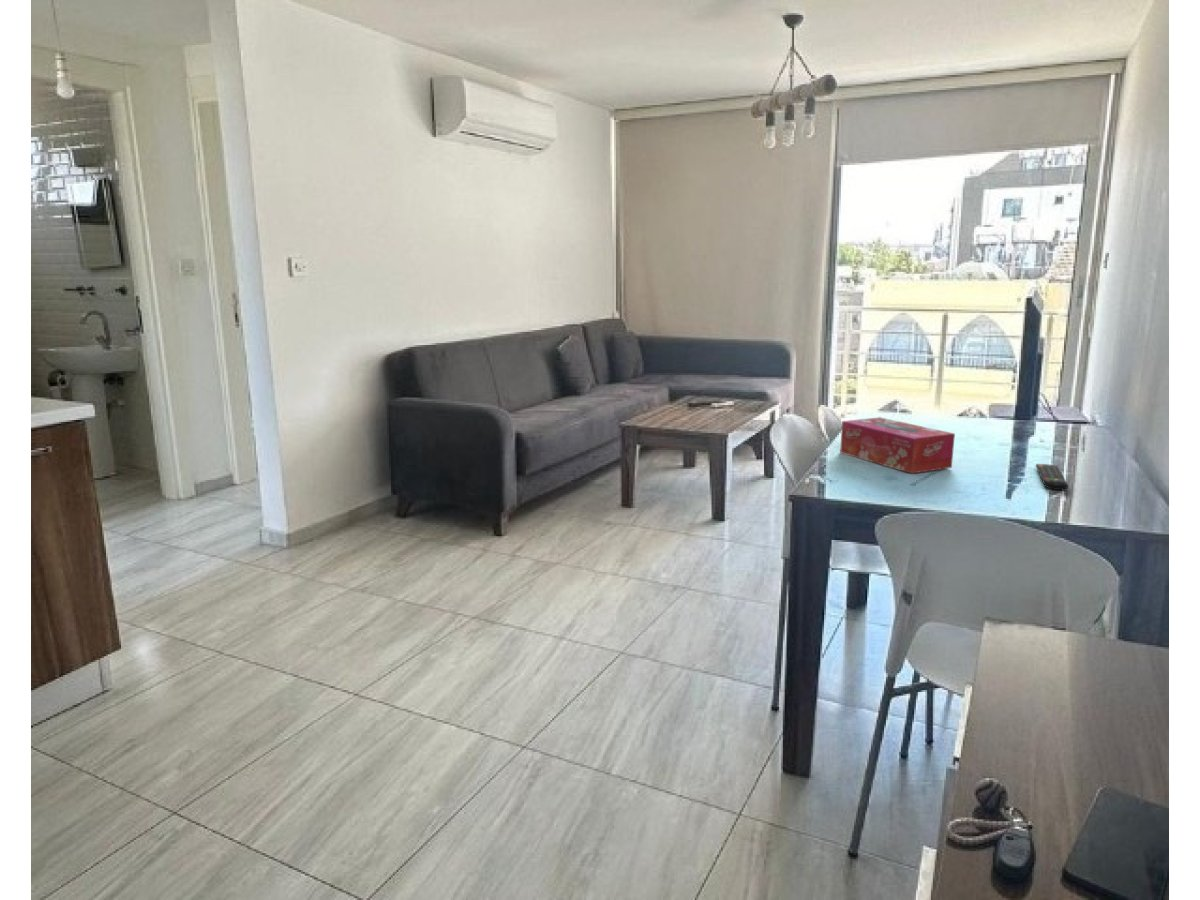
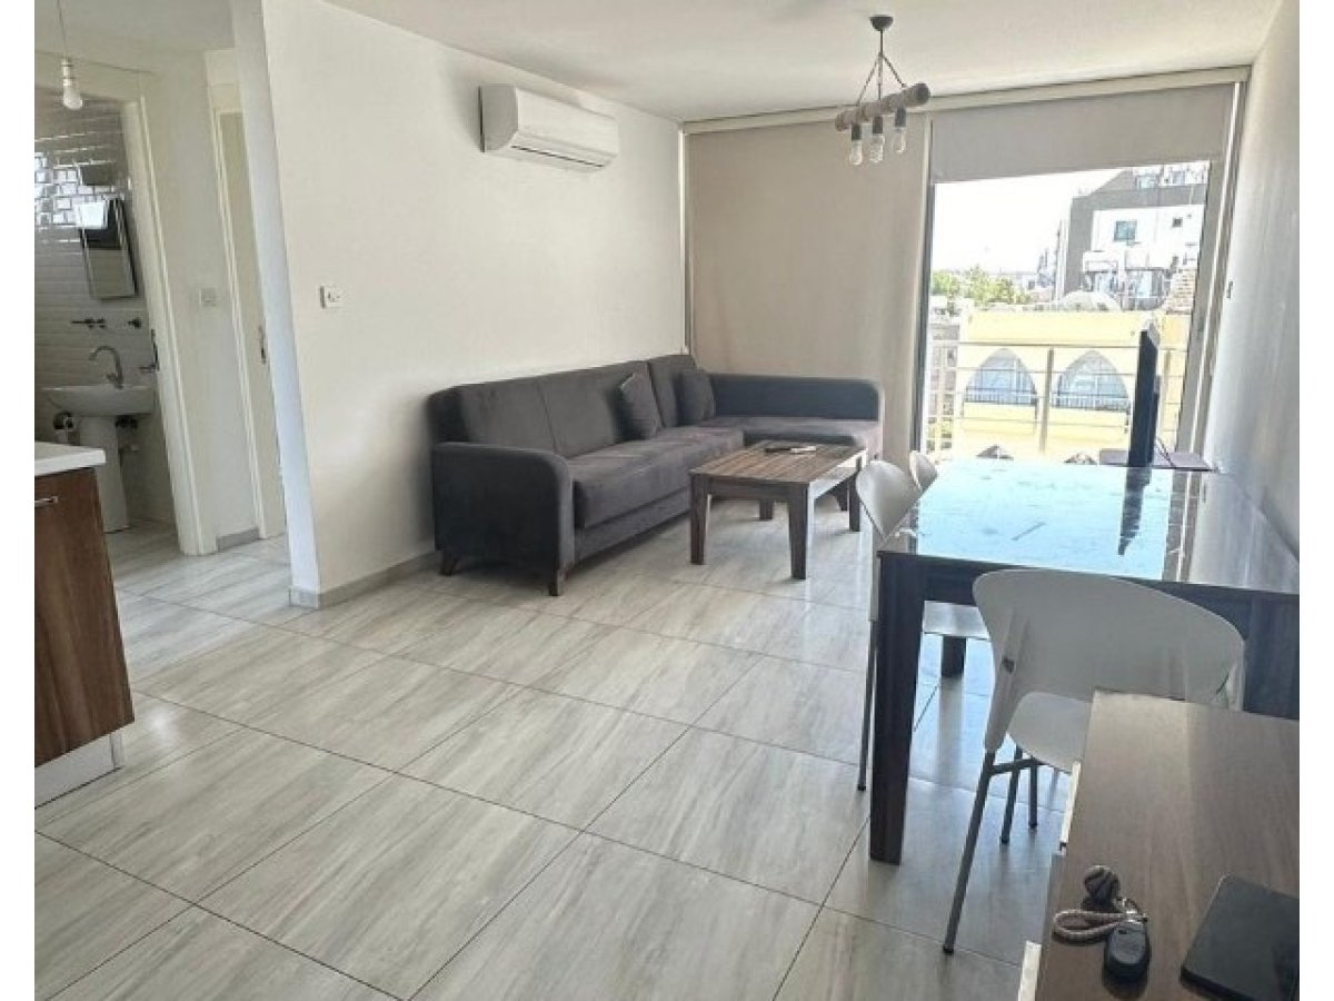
- tissue box (894, 443)
- remote control (1050, 476)
